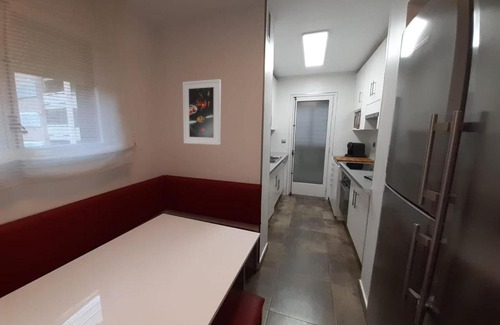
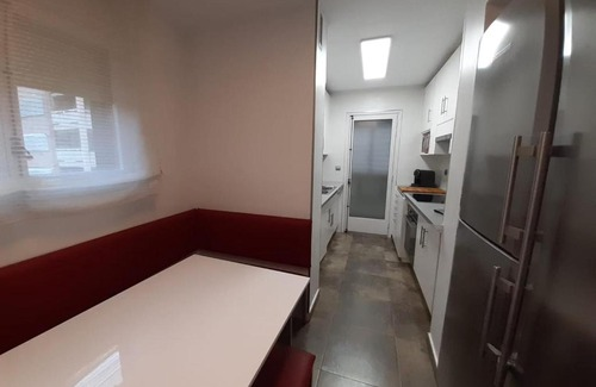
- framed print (201, 113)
